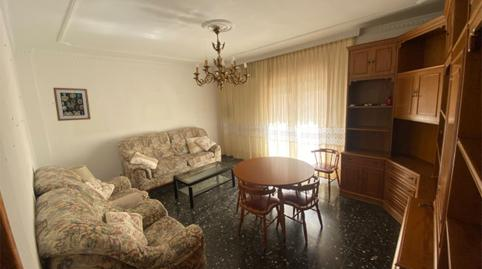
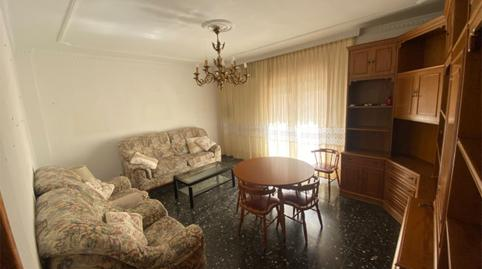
- wall art (72, 104)
